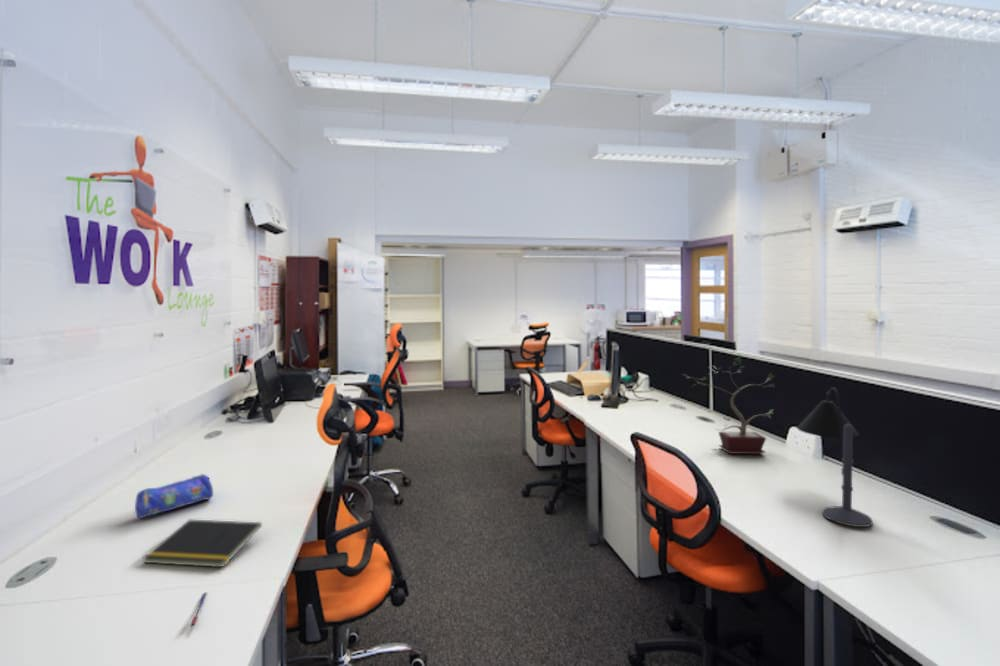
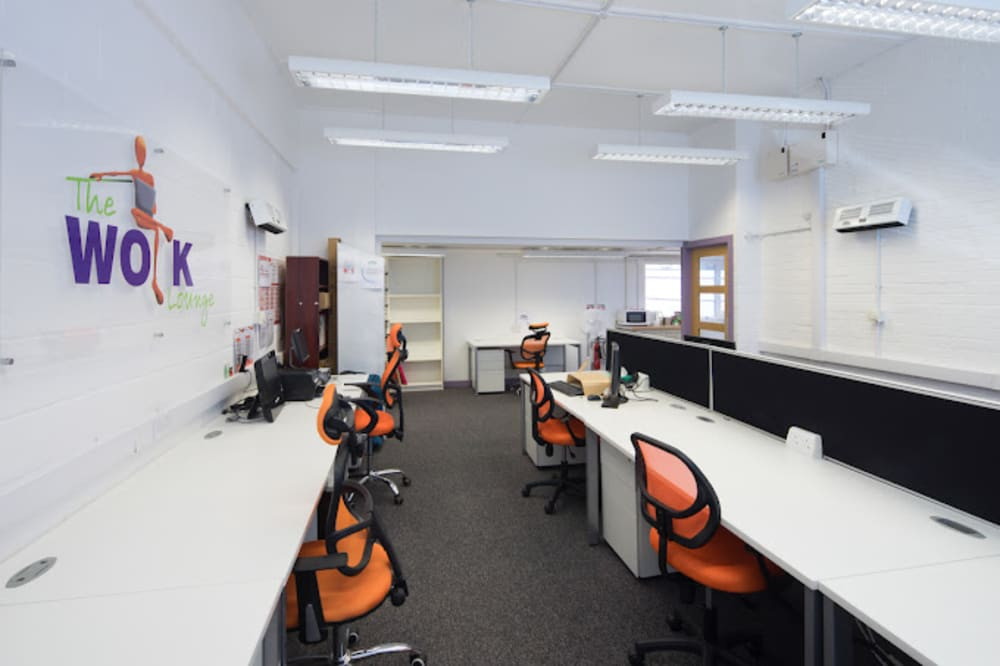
- pen (199, 607)
- notepad (205, 541)
- desk lamp (841, 446)
- pencil case (175, 494)
- potted plant (730, 402)
